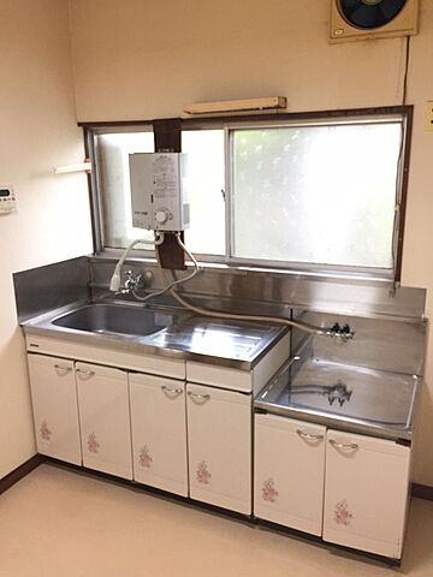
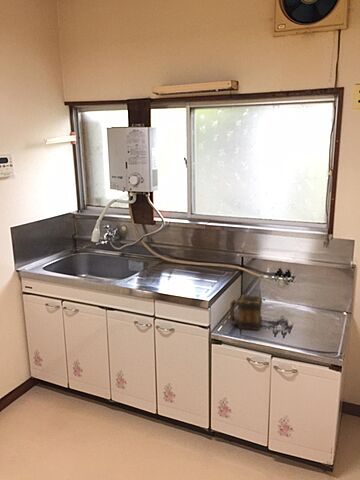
+ mug (245, 311)
